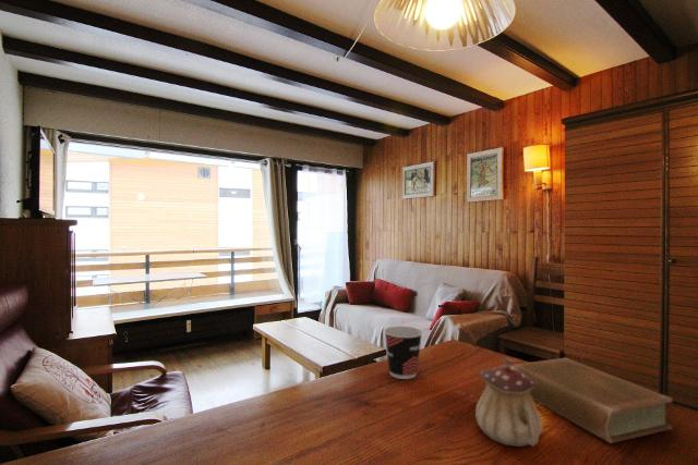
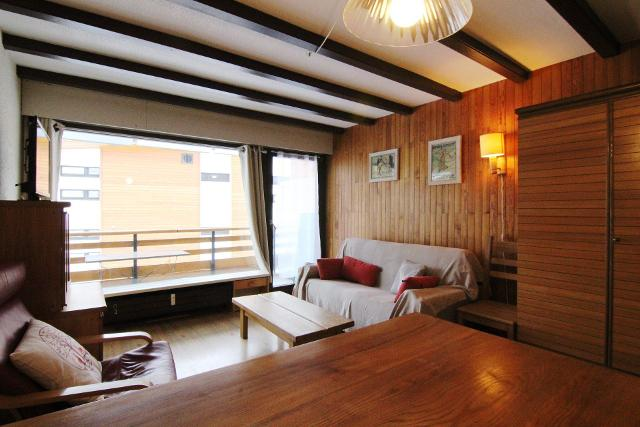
- cup (402, 352)
- teapot (509, 396)
- book (582, 393)
